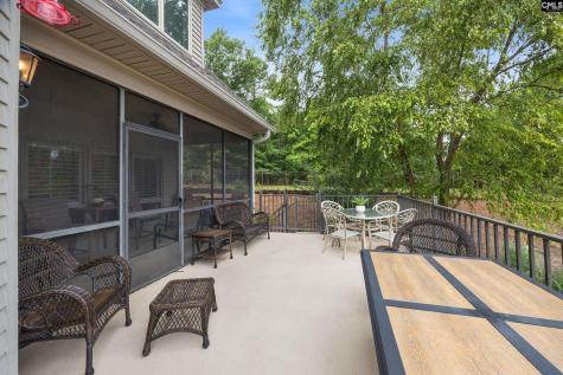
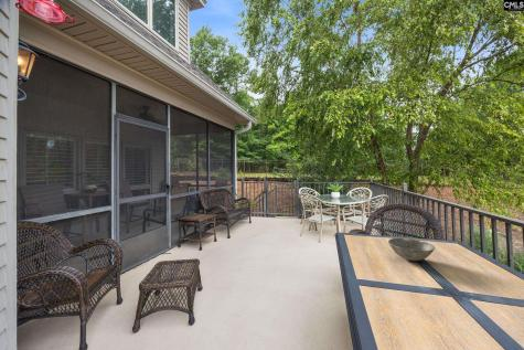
+ bowl (410, 251)
